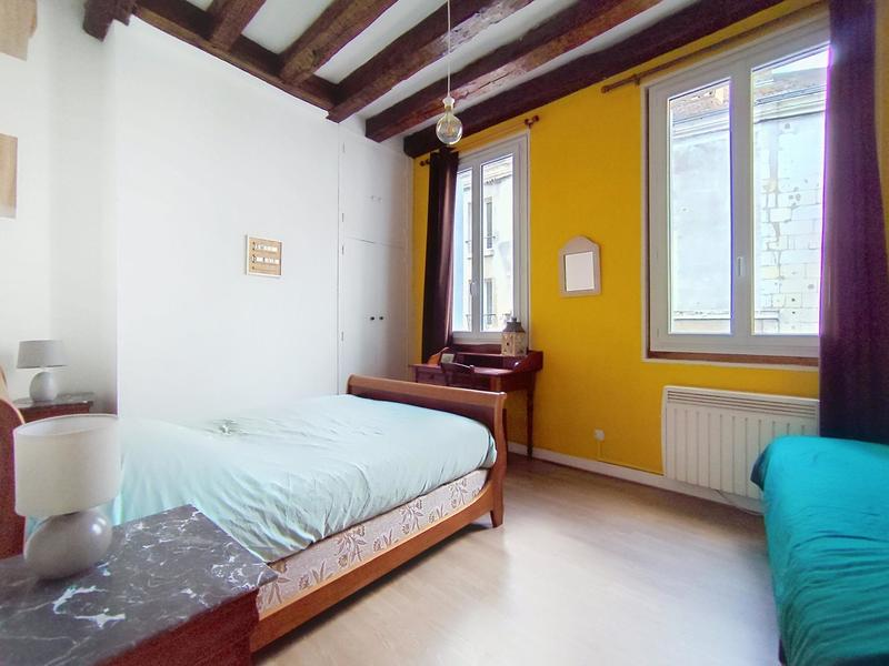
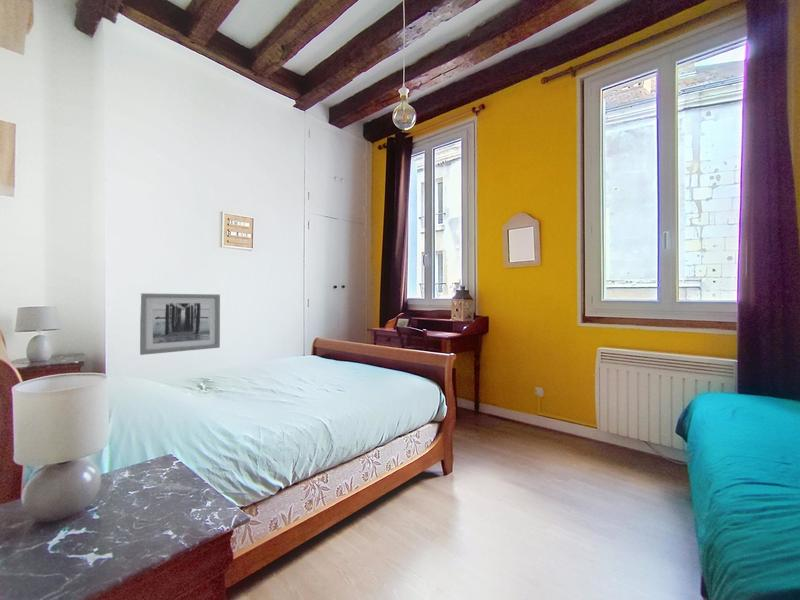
+ wall art (182, 322)
